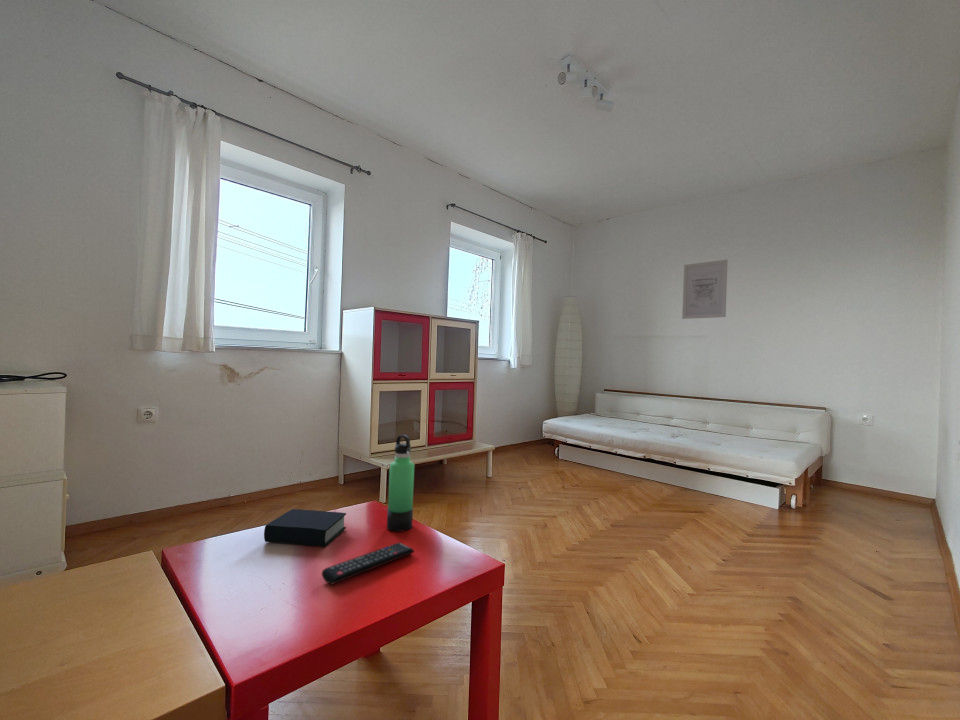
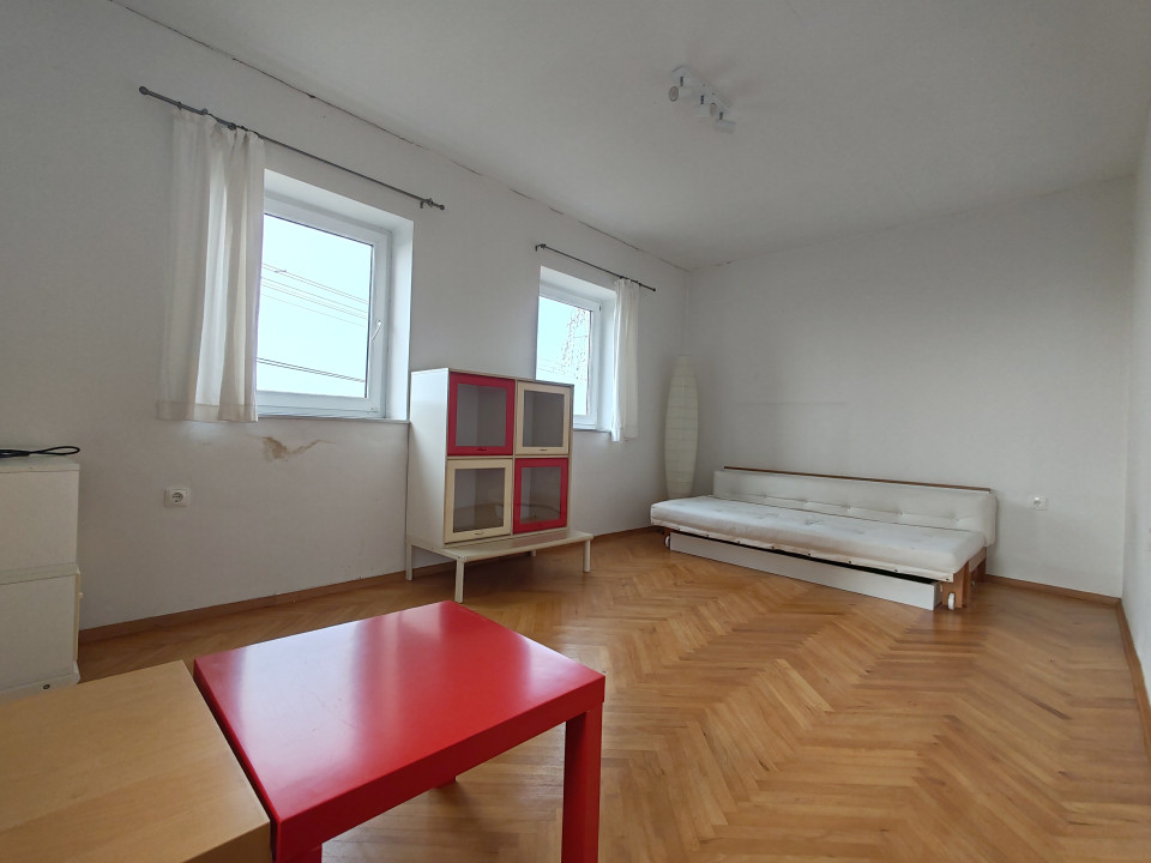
- thermos bottle (401, 480)
- wall art (704, 290)
- remote control (370, 561)
- book (306, 527)
